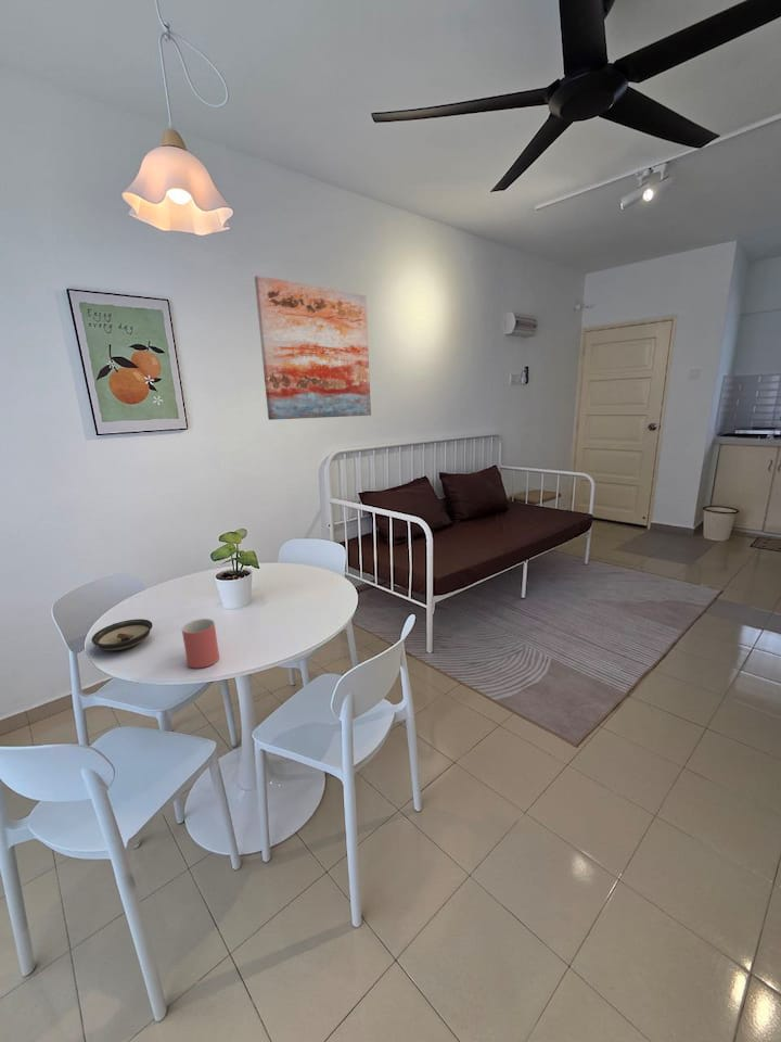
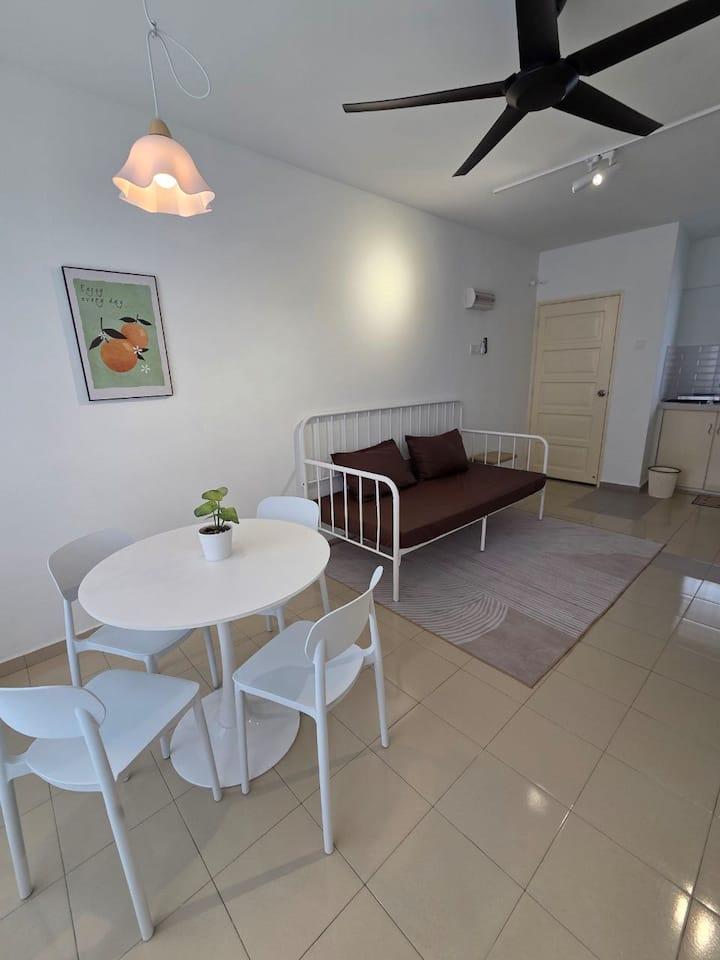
- wall art (319, 354)
- saucer (124, 636)
- mug (202, 638)
